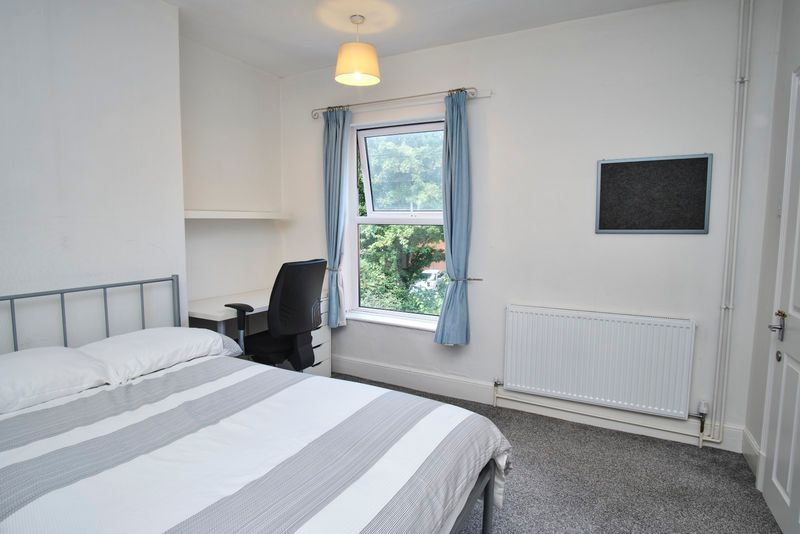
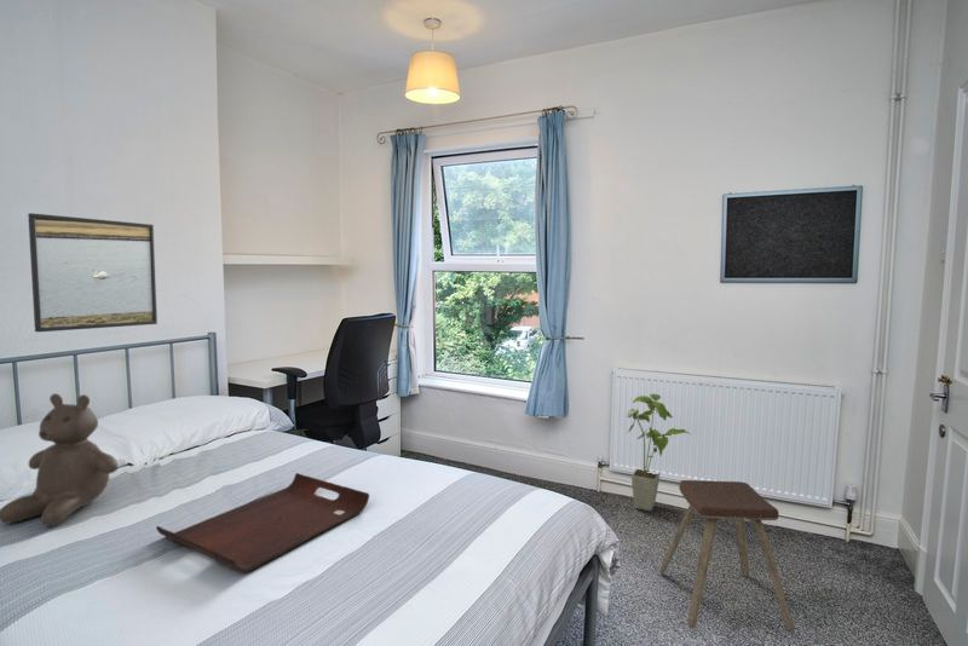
+ serving tray (271, 515)
+ teddy bear (57, 455)
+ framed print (98, 273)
+ house plant (655, 451)
+ music stool (711, 547)
